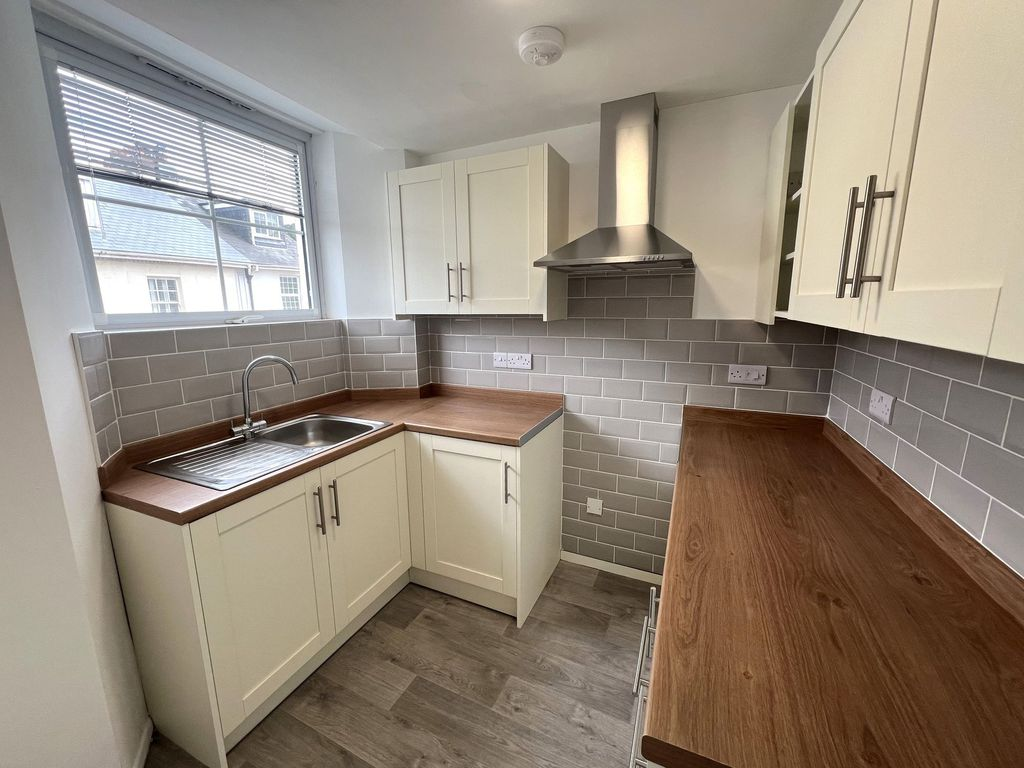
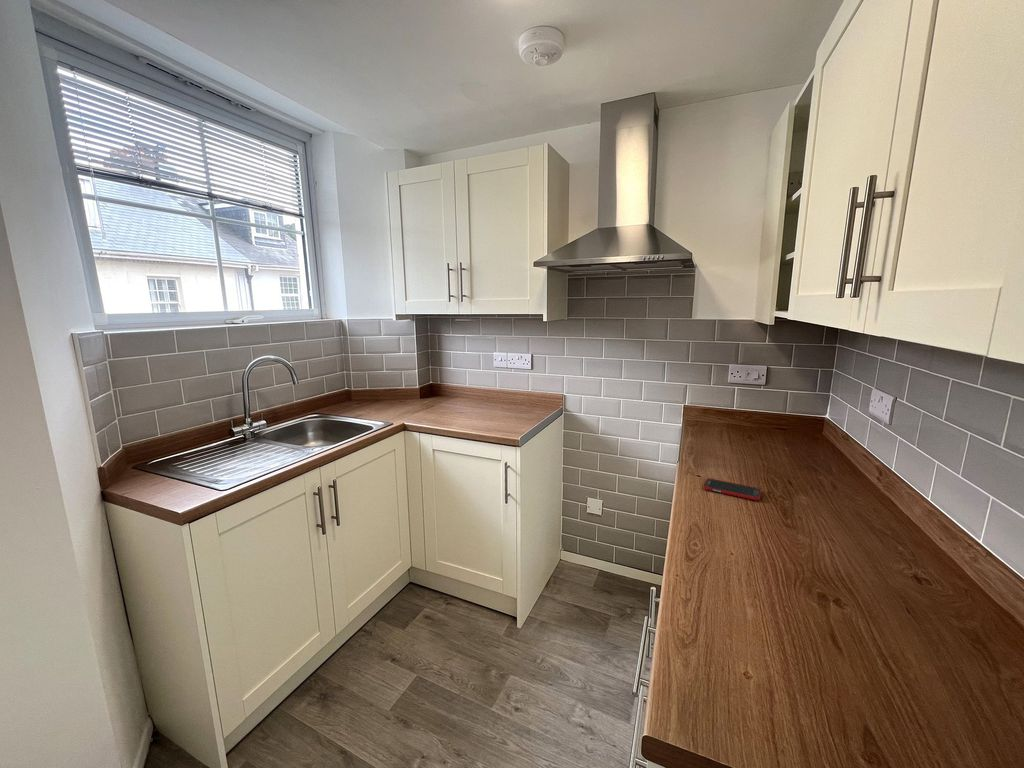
+ cell phone (731, 488)
